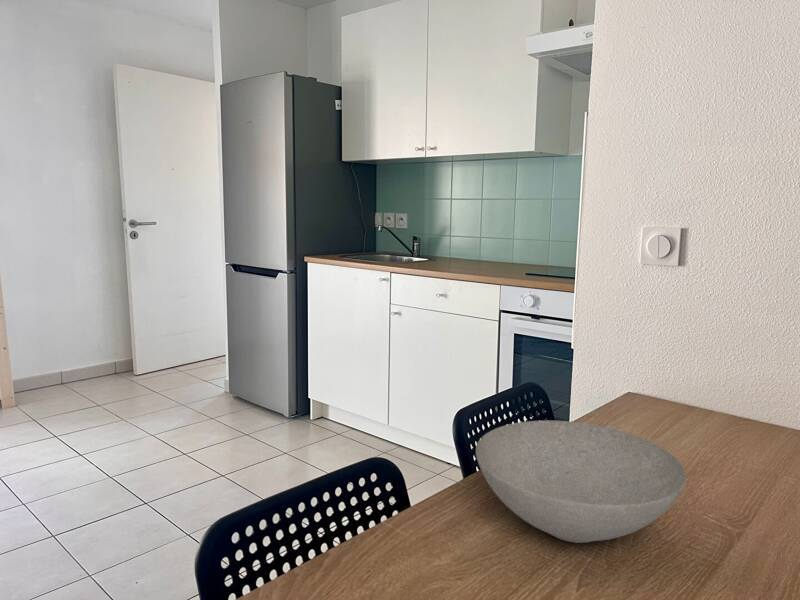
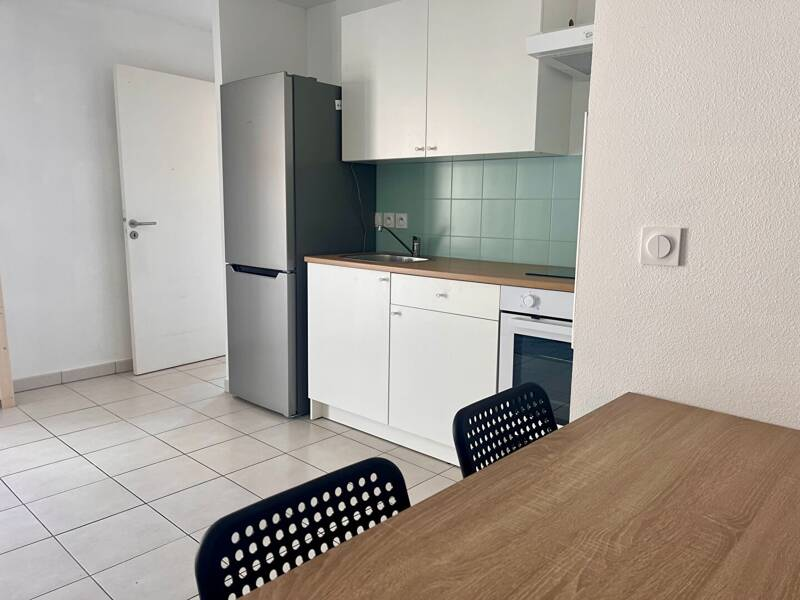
- bowl (573, 491)
